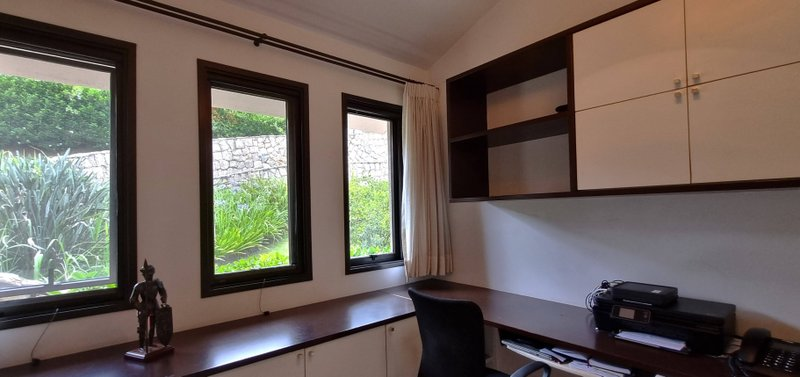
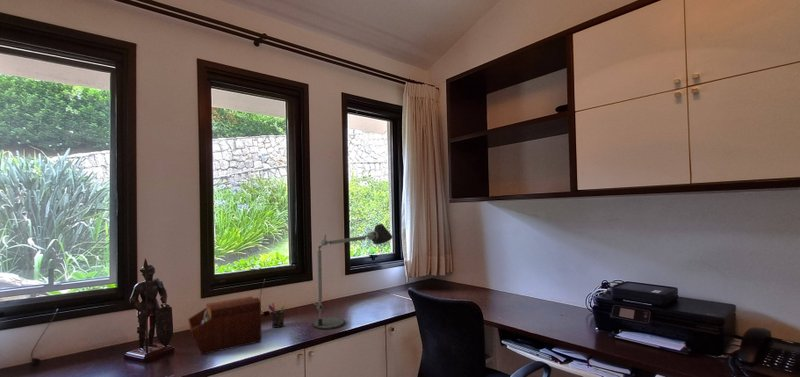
+ sewing box (224, 321)
+ desk lamp (350, 241)
+ pen holder (278, 314)
